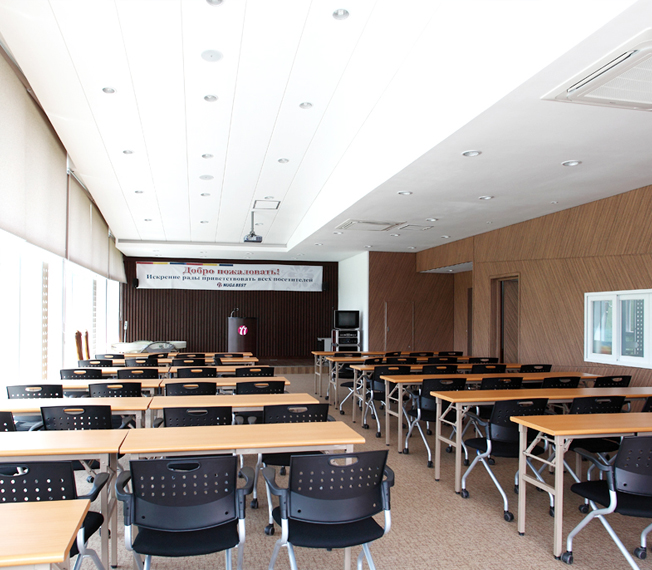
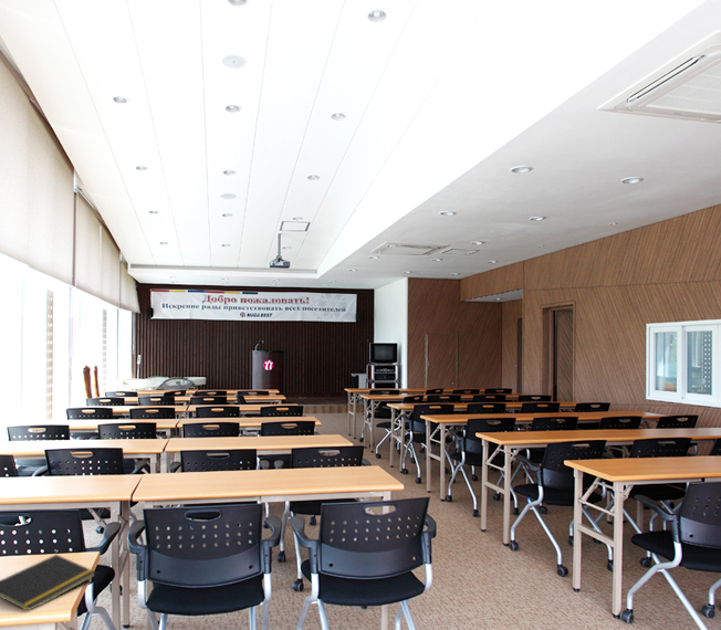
+ notepad (43, 580)
